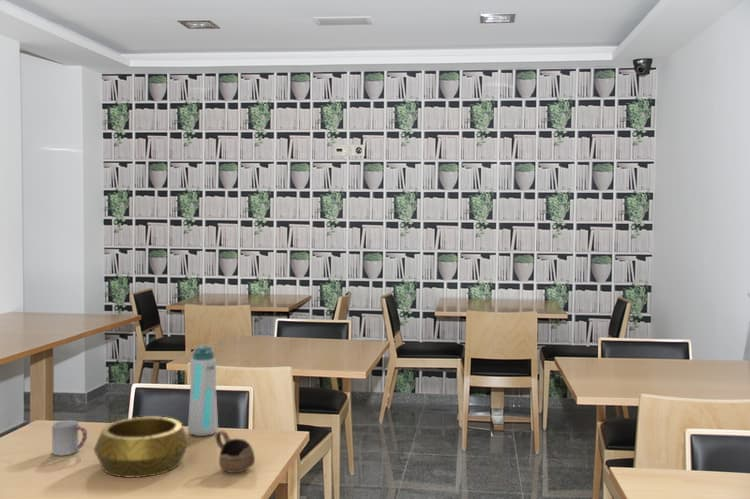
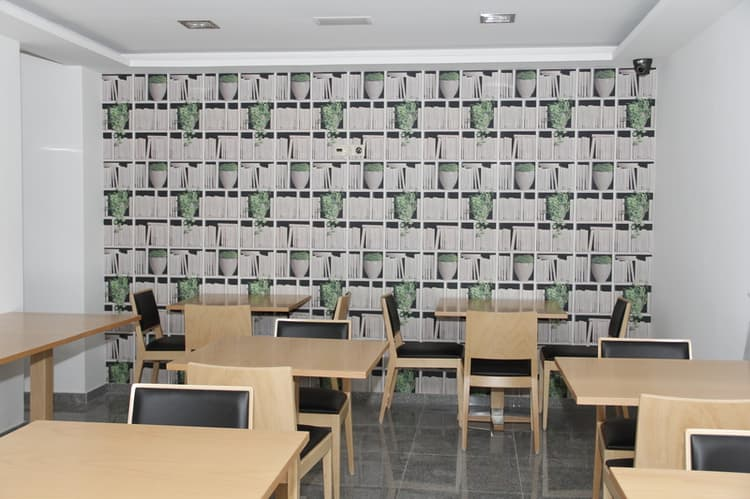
- cup (235, 451)
- water bottle (203, 389)
- cup (70, 437)
- decorative bowl (142, 445)
